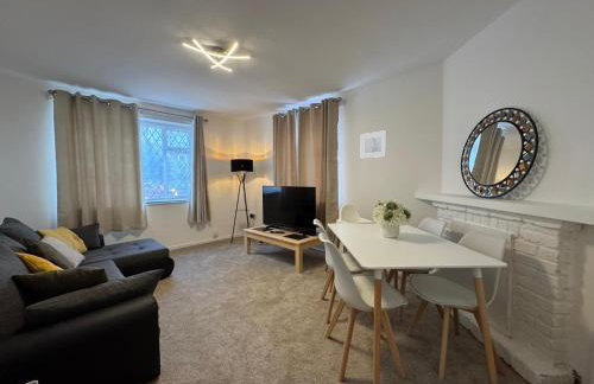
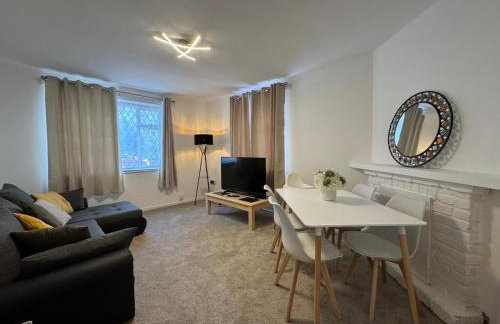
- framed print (372, 145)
